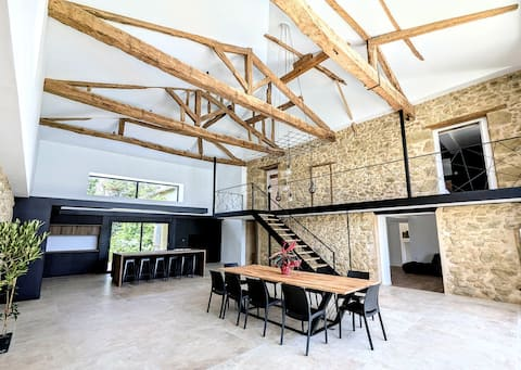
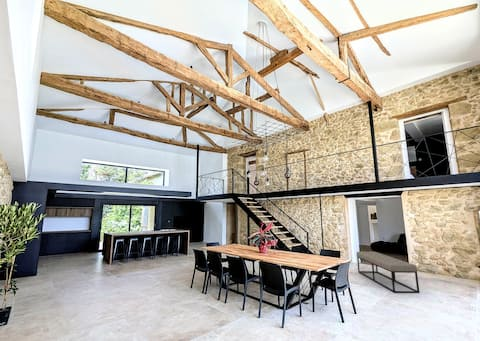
+ bench (383, 268)
